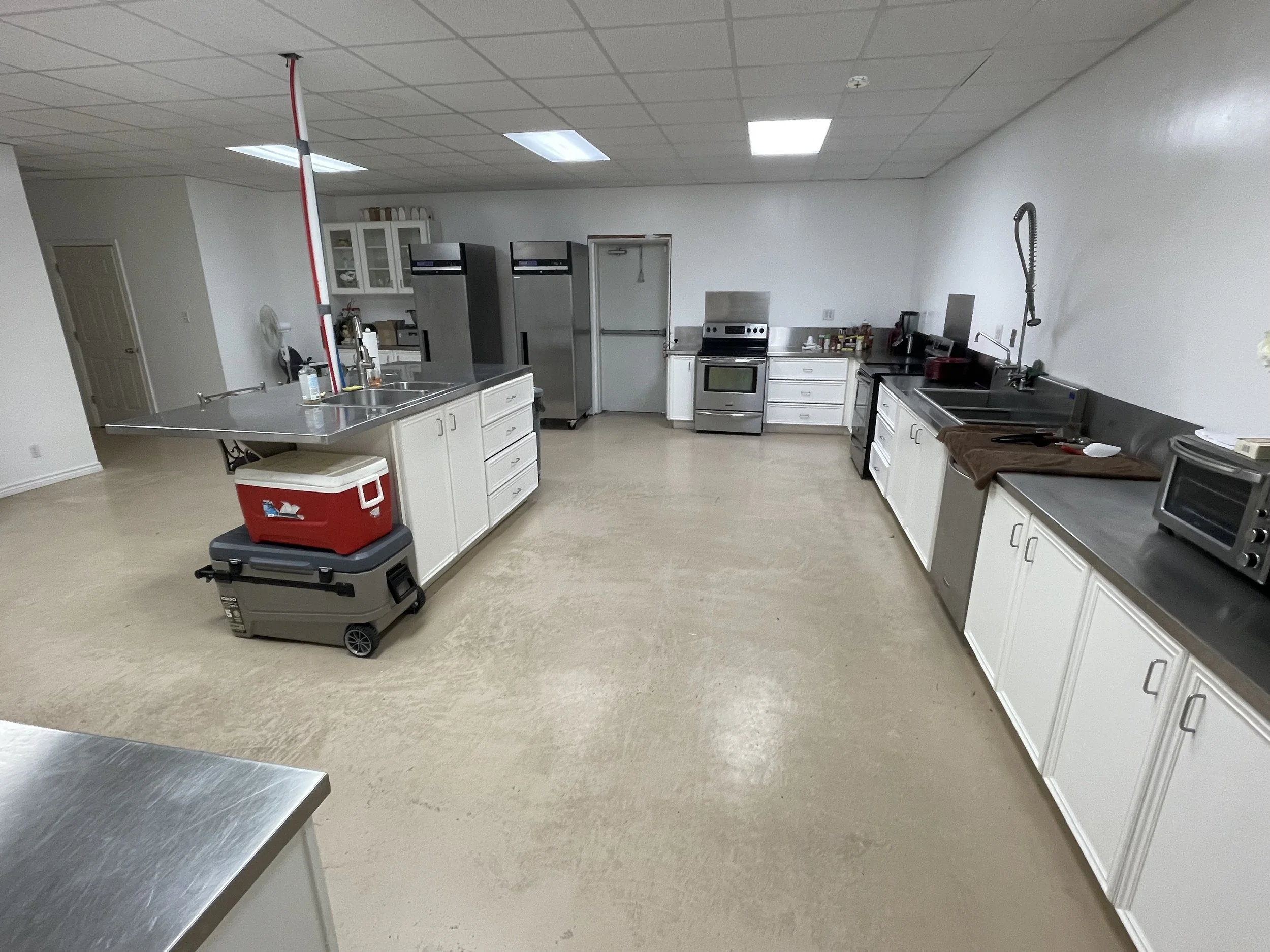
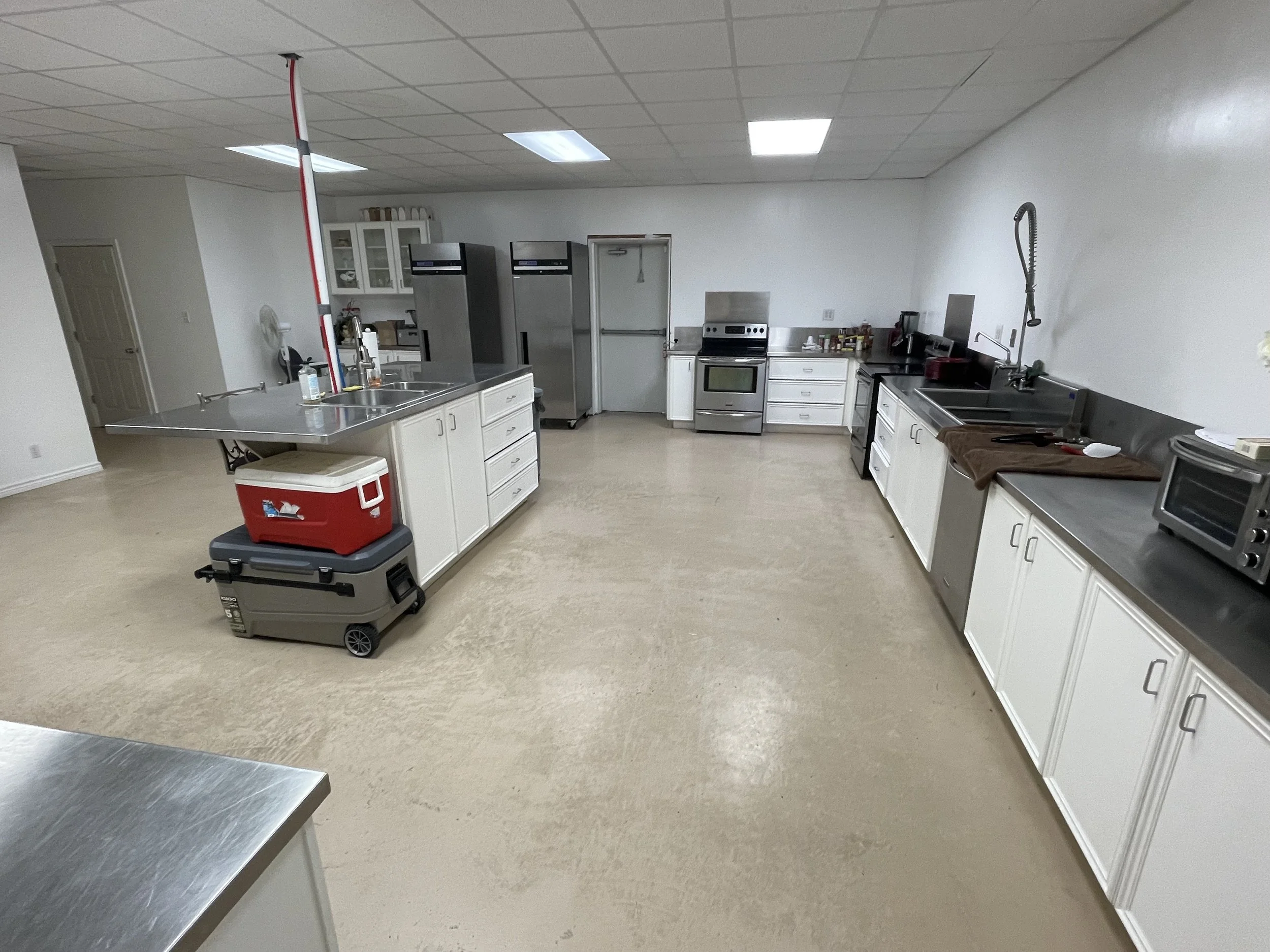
- smoke detector (856, 82)
